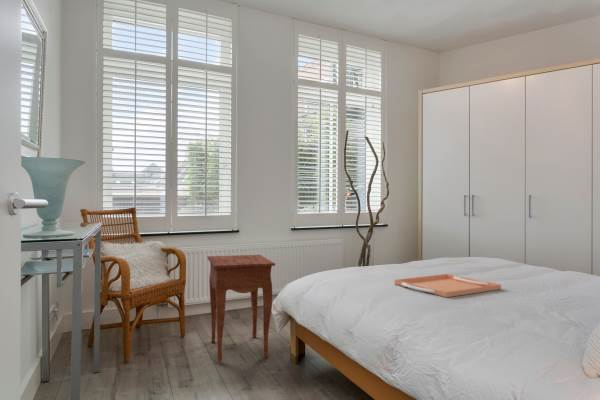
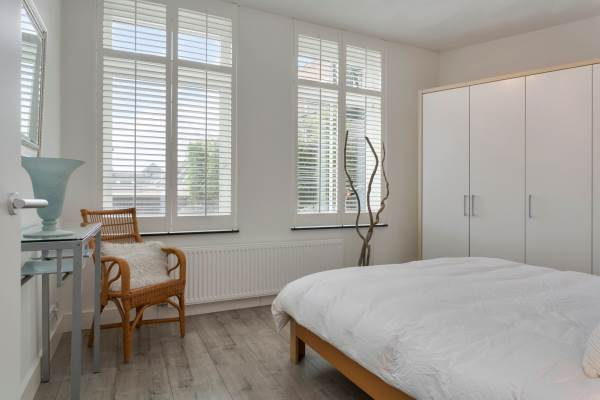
- side table (239, 292)
- serving tray (446, 284)
